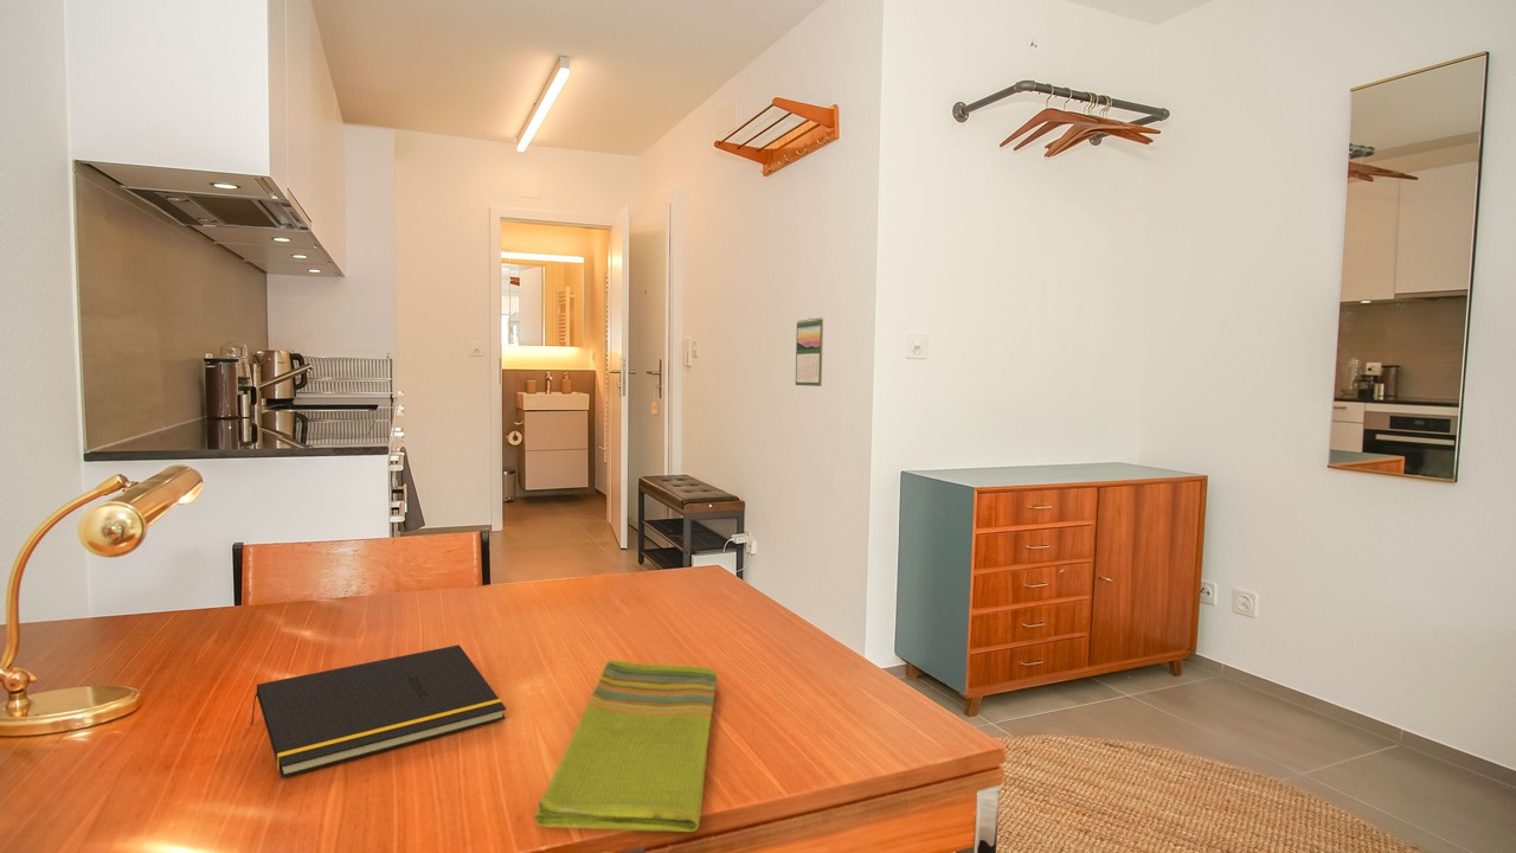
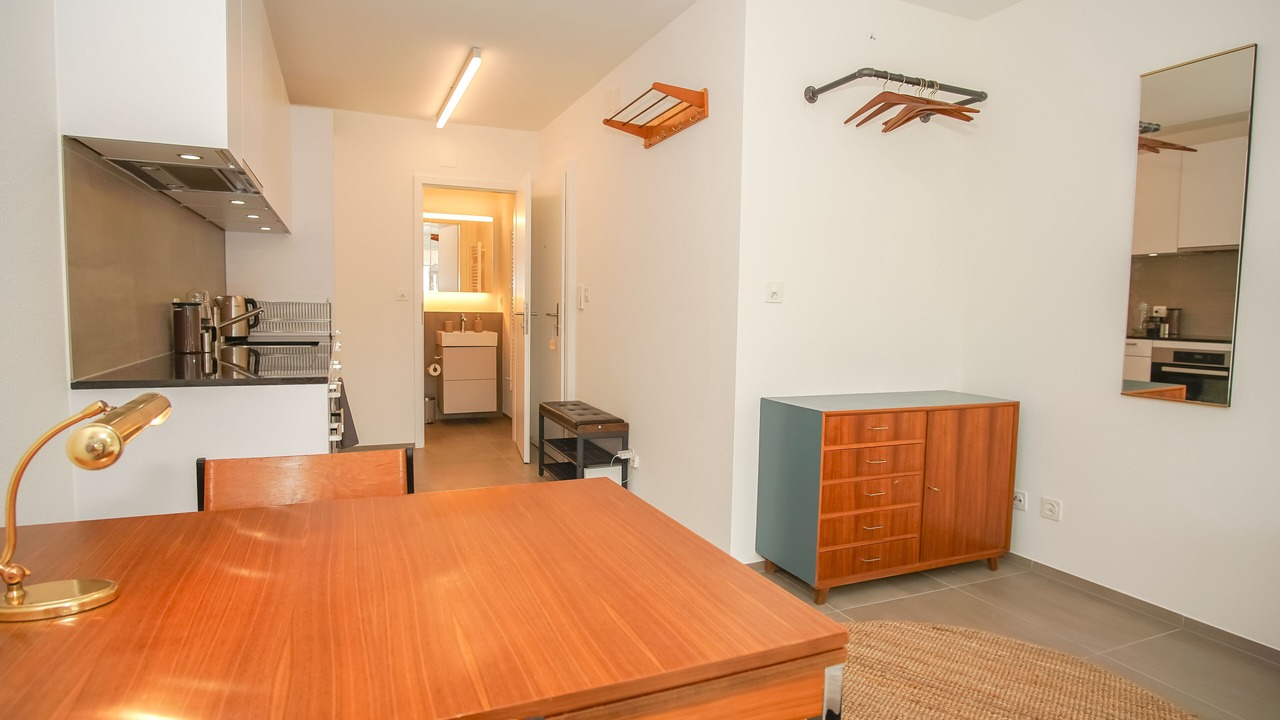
- dish towel (642, 729)
- notepad (383, 701)
- calendar (808, 352)
